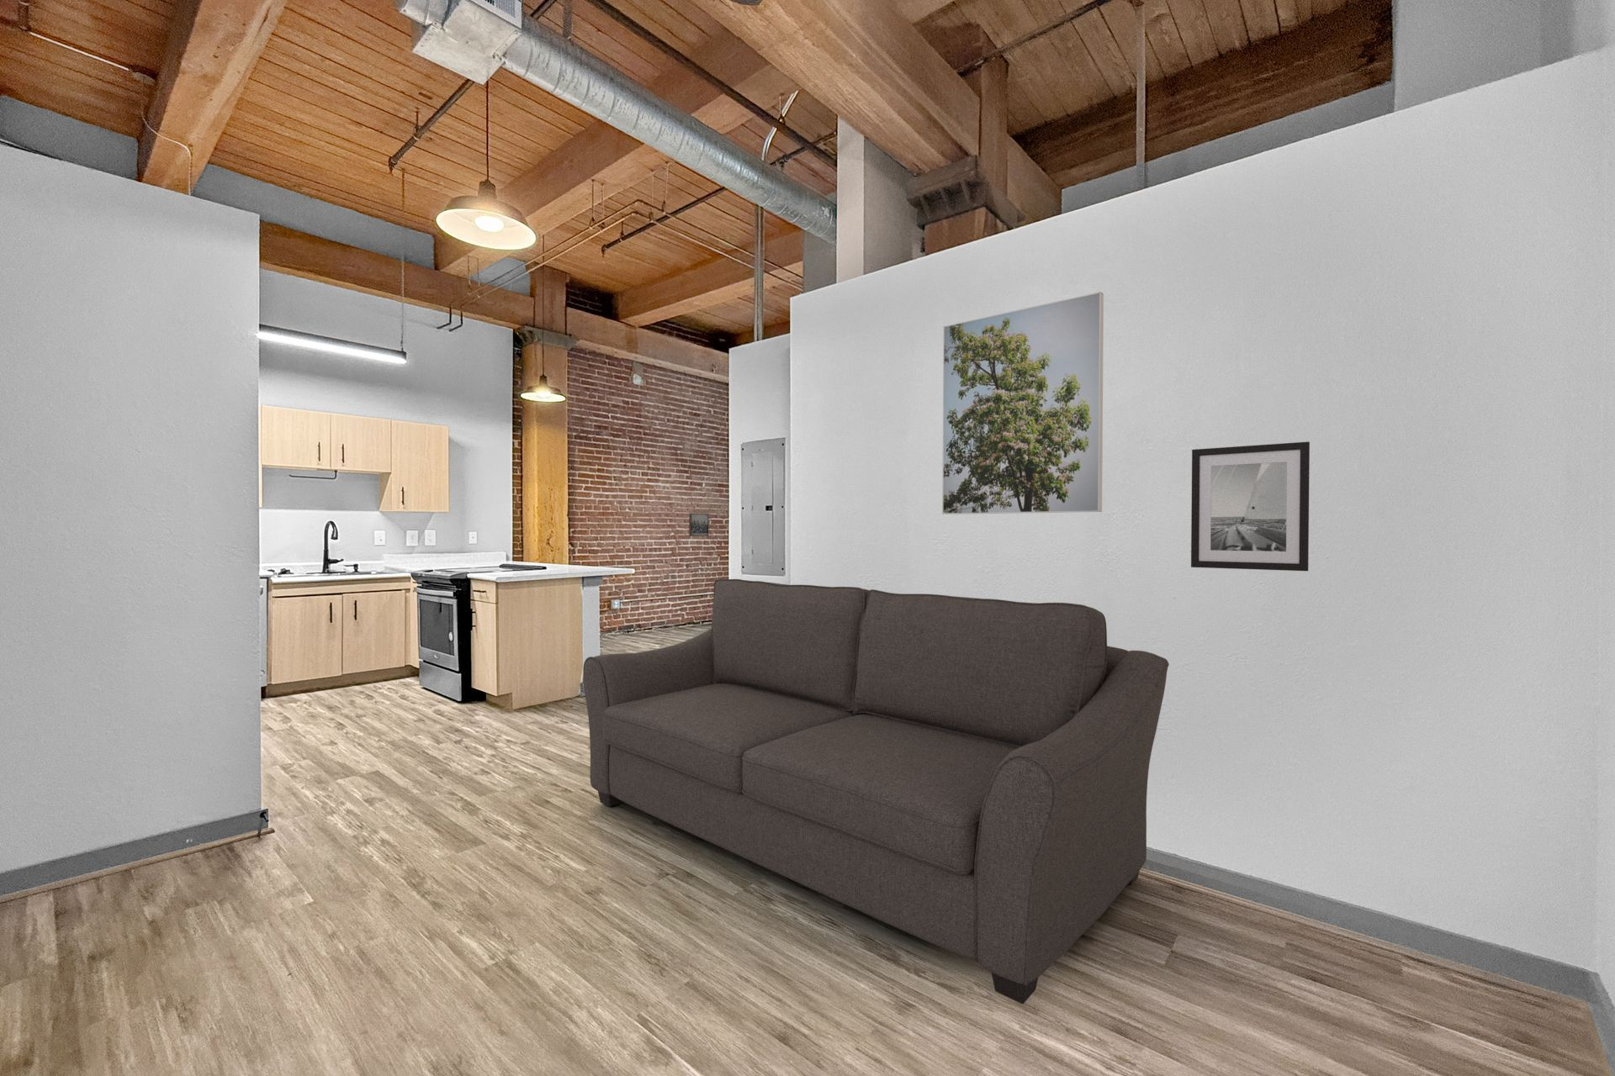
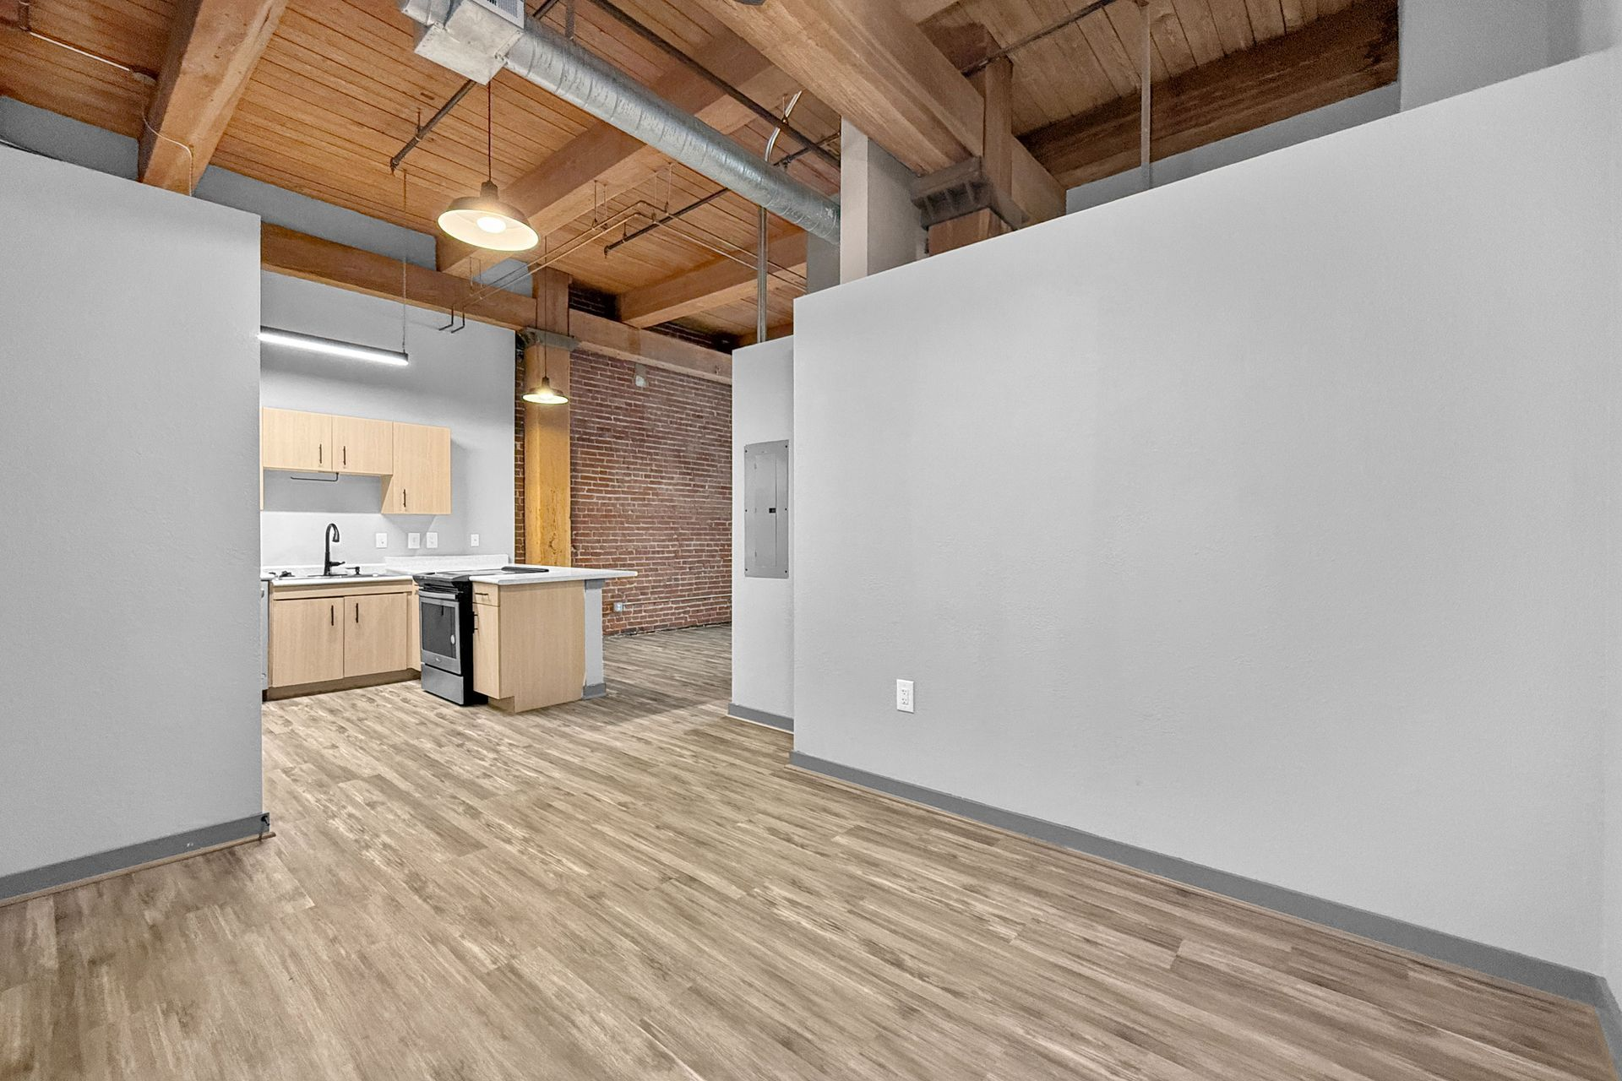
- wall art (699, 525)
- wall art (1247, 507)
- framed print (1017, 412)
- sofa (830, 715)
